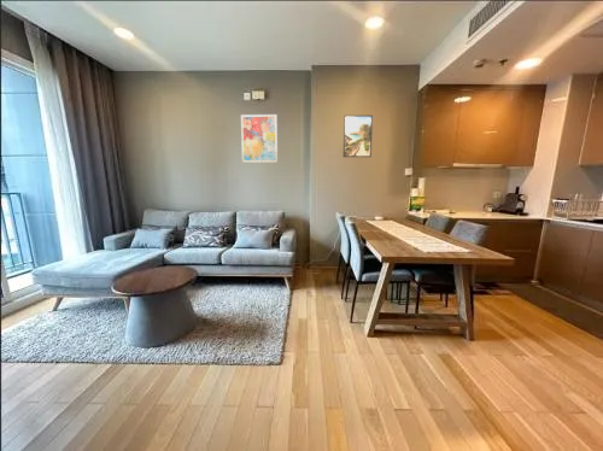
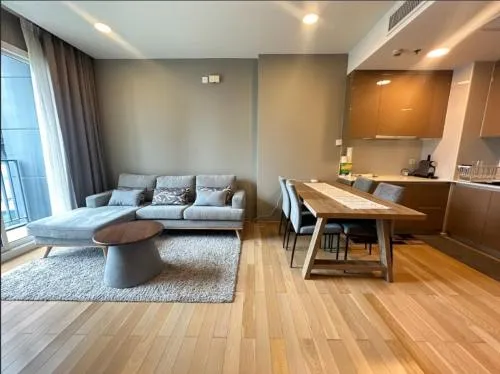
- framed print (357, 136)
- wall art (259, 139)
